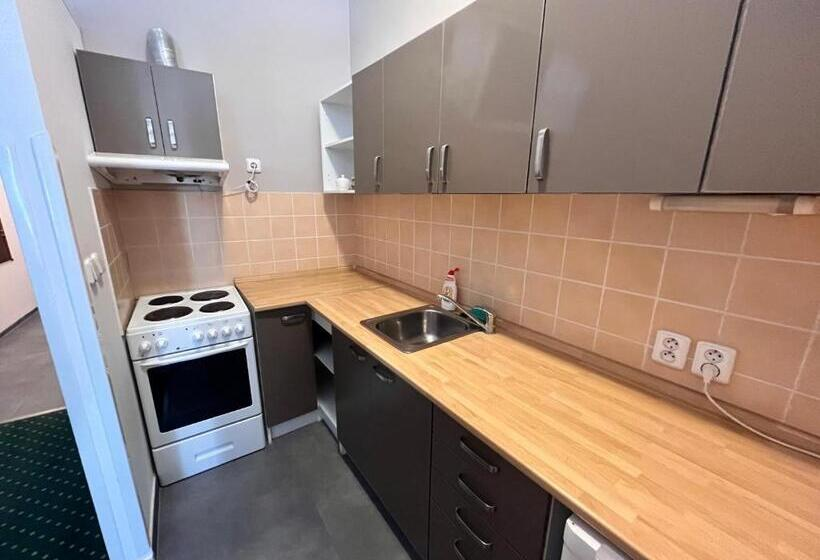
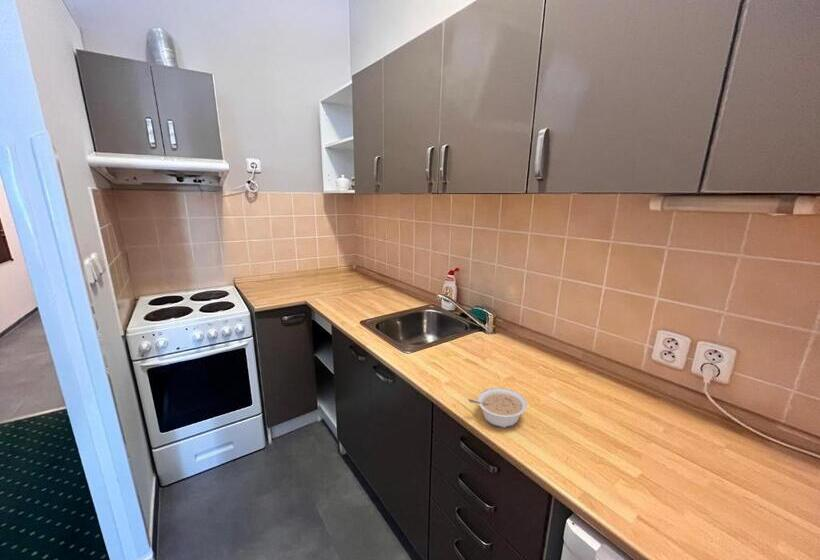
+ legume (500, 408)
